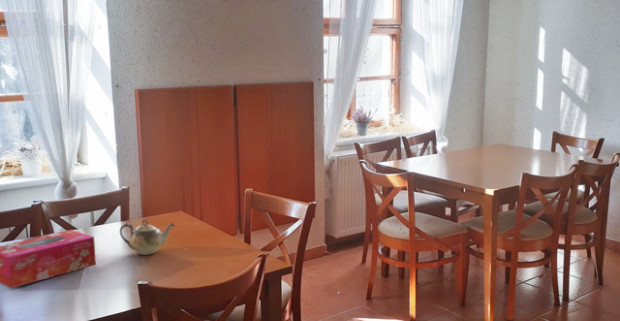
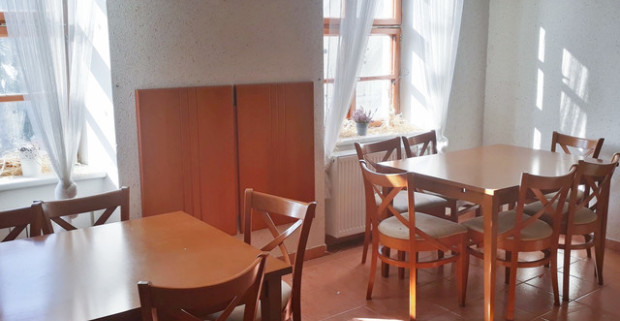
- teapot (148, 235)
- tissue box (43, 256)
